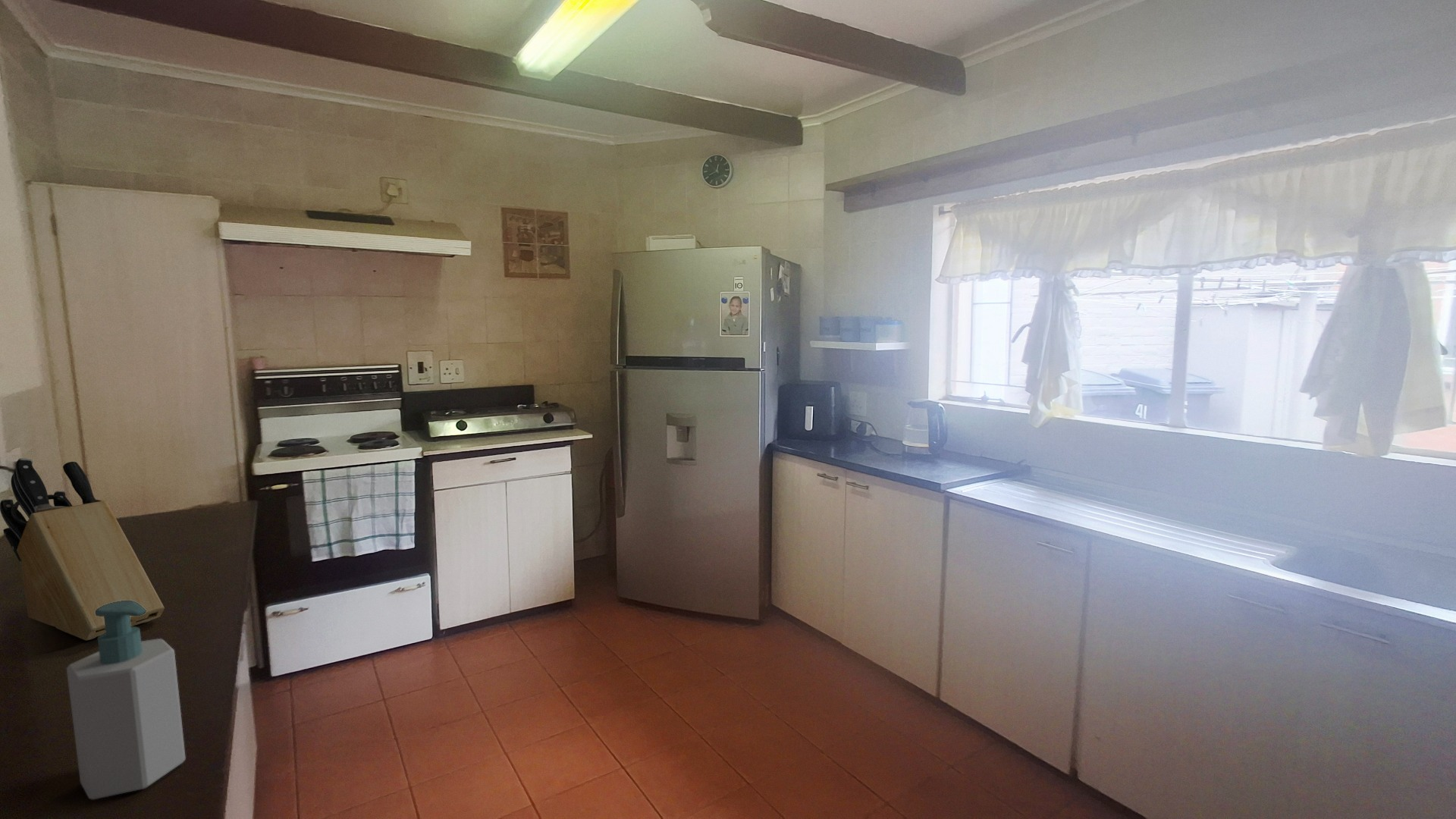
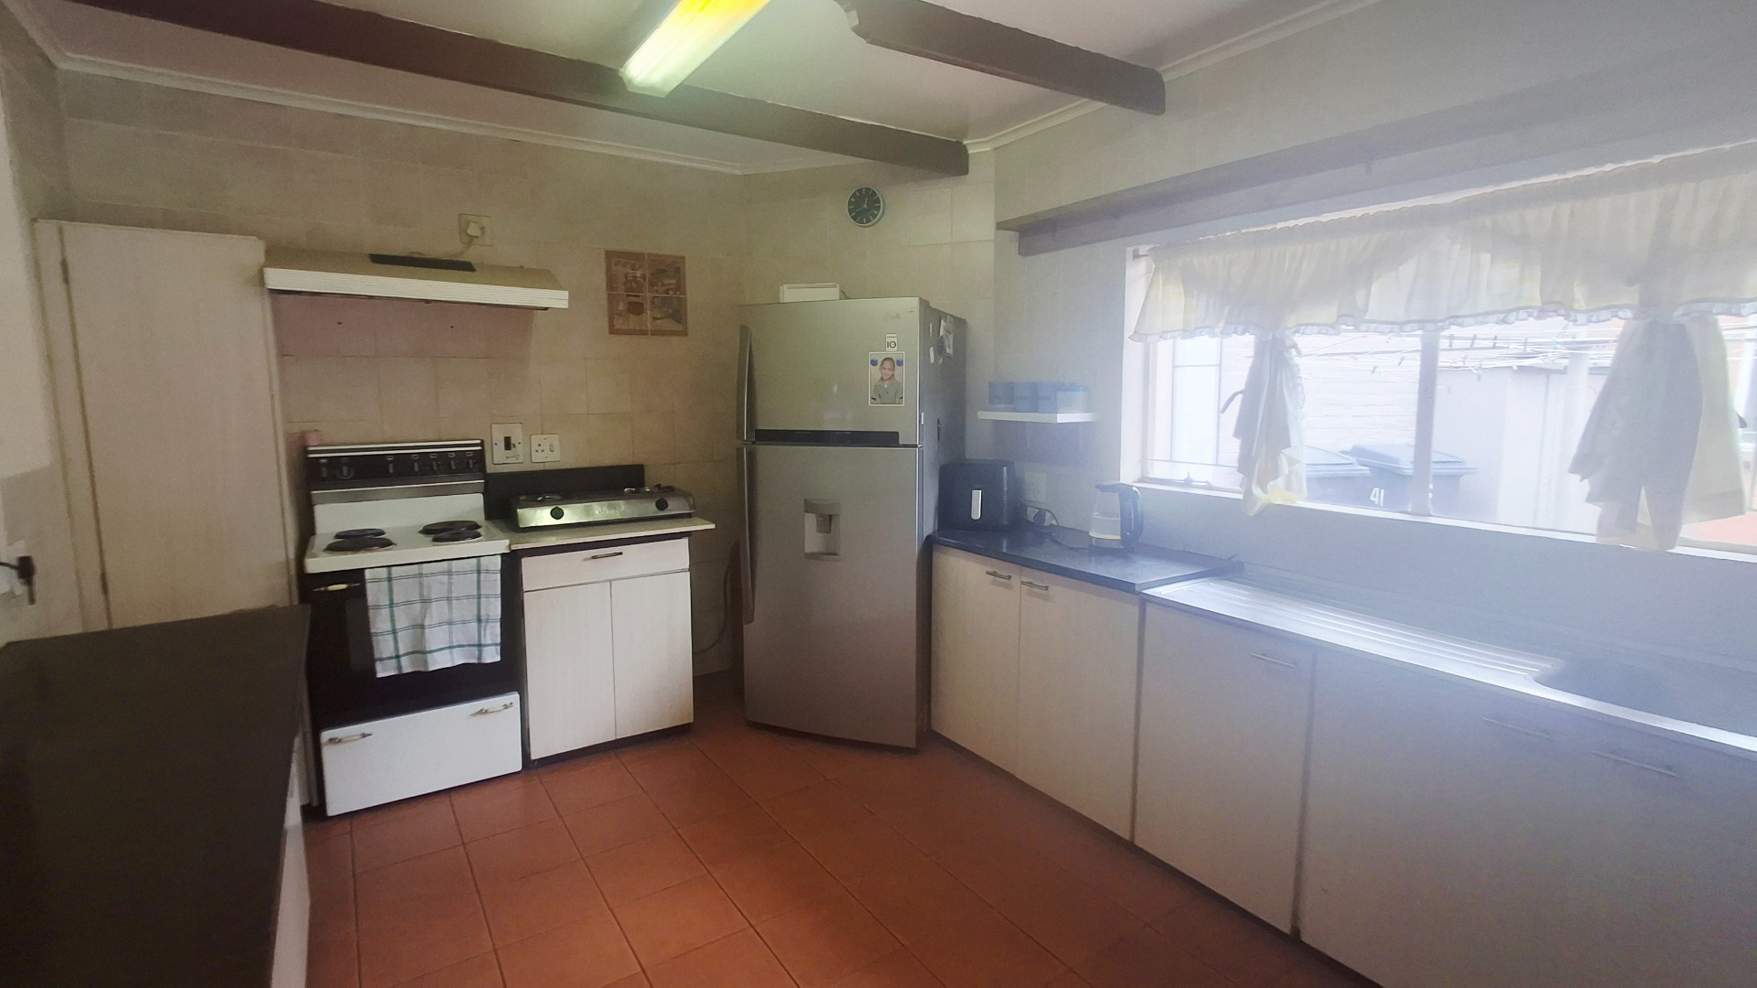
- knife block (76, 538)
- soap bottle (125, 690)
